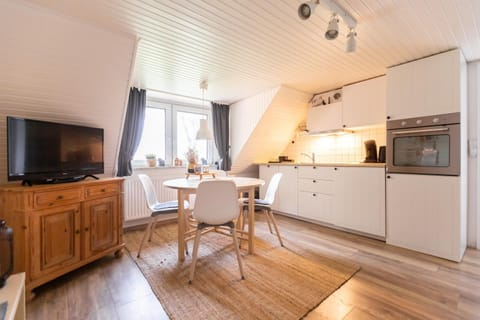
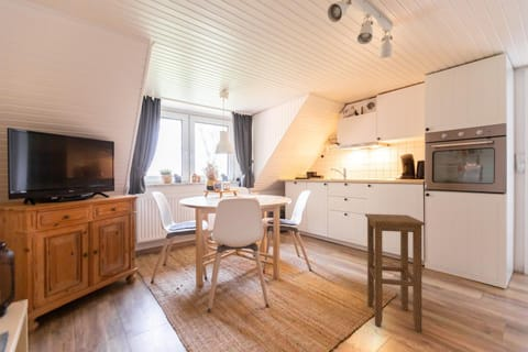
+ stool (392, 267)
